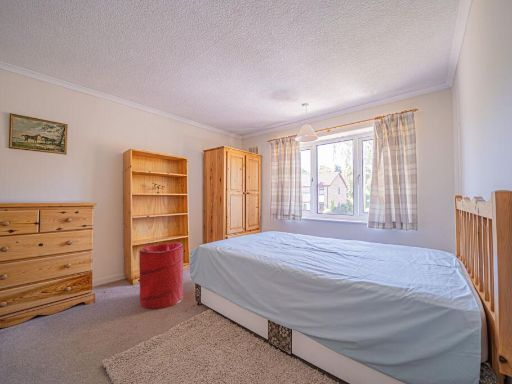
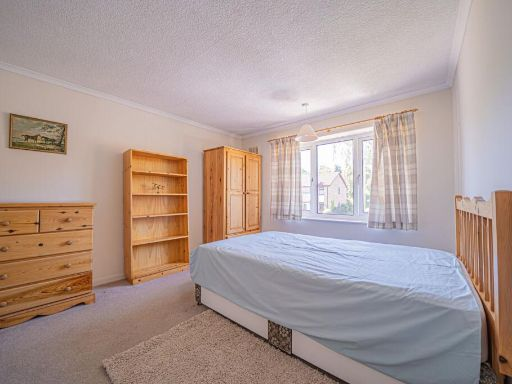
- laundry hamper (162, 271)
